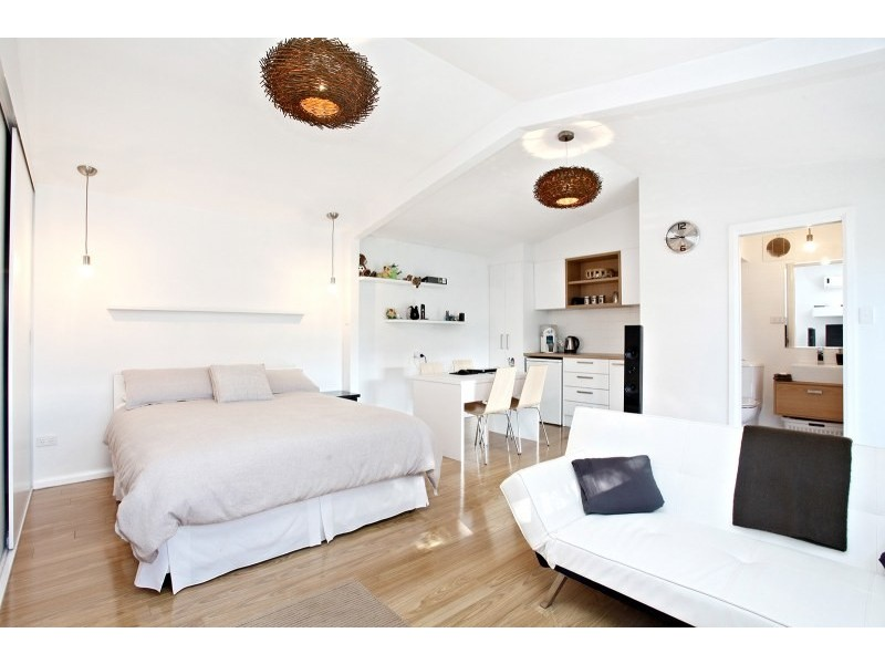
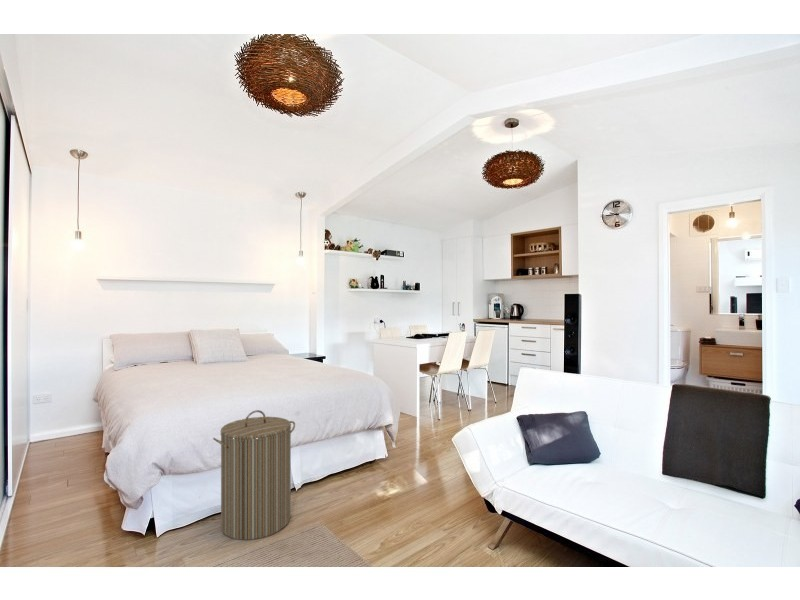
+ laundry hamper (256, 466)
